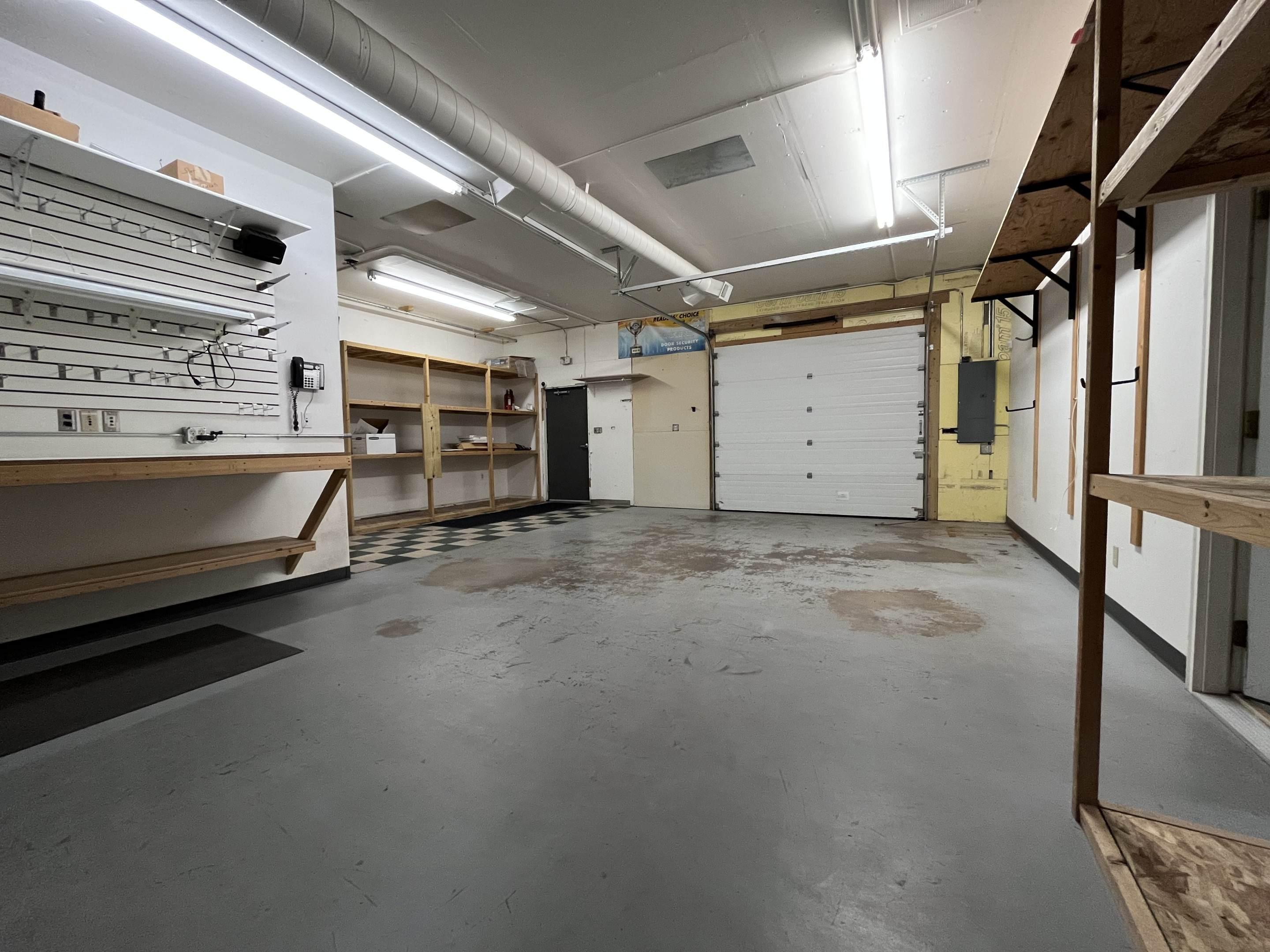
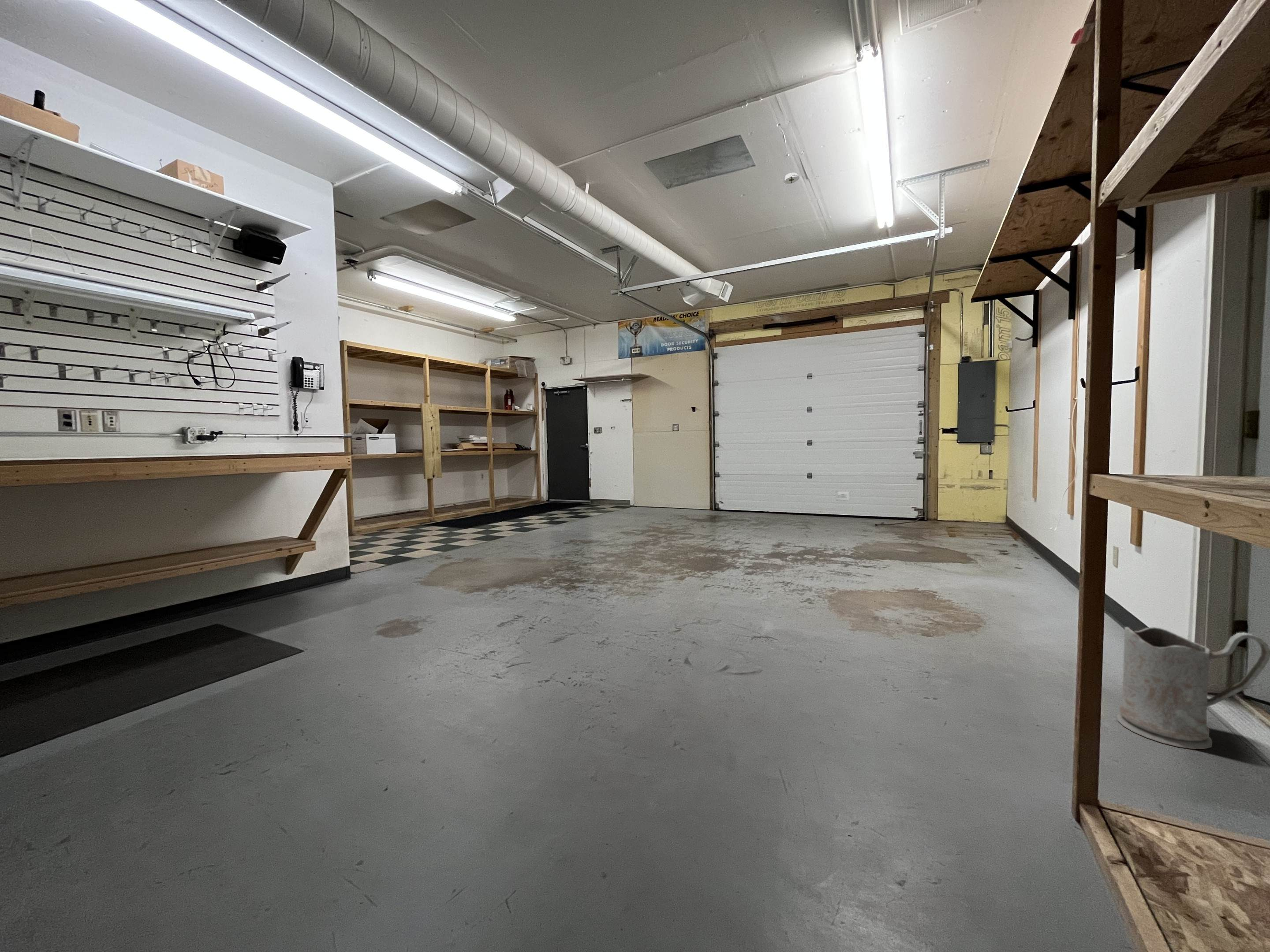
+ smoke detector (791, 178)
+ jug (1189, 681)
